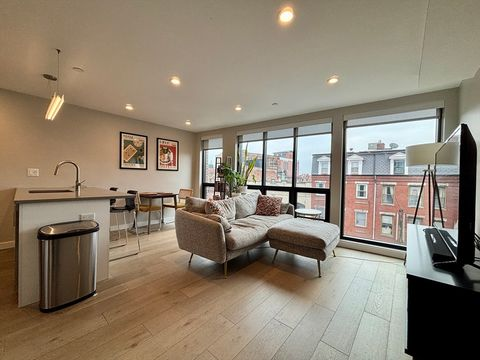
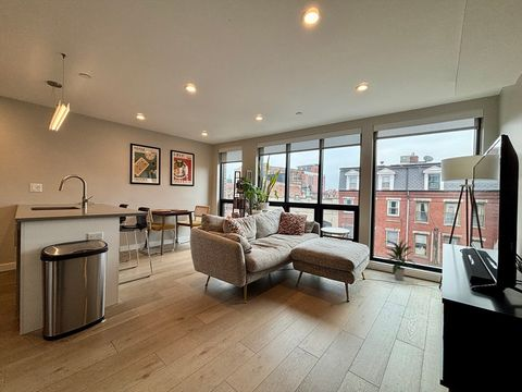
+ indoor plant (399, 258)
